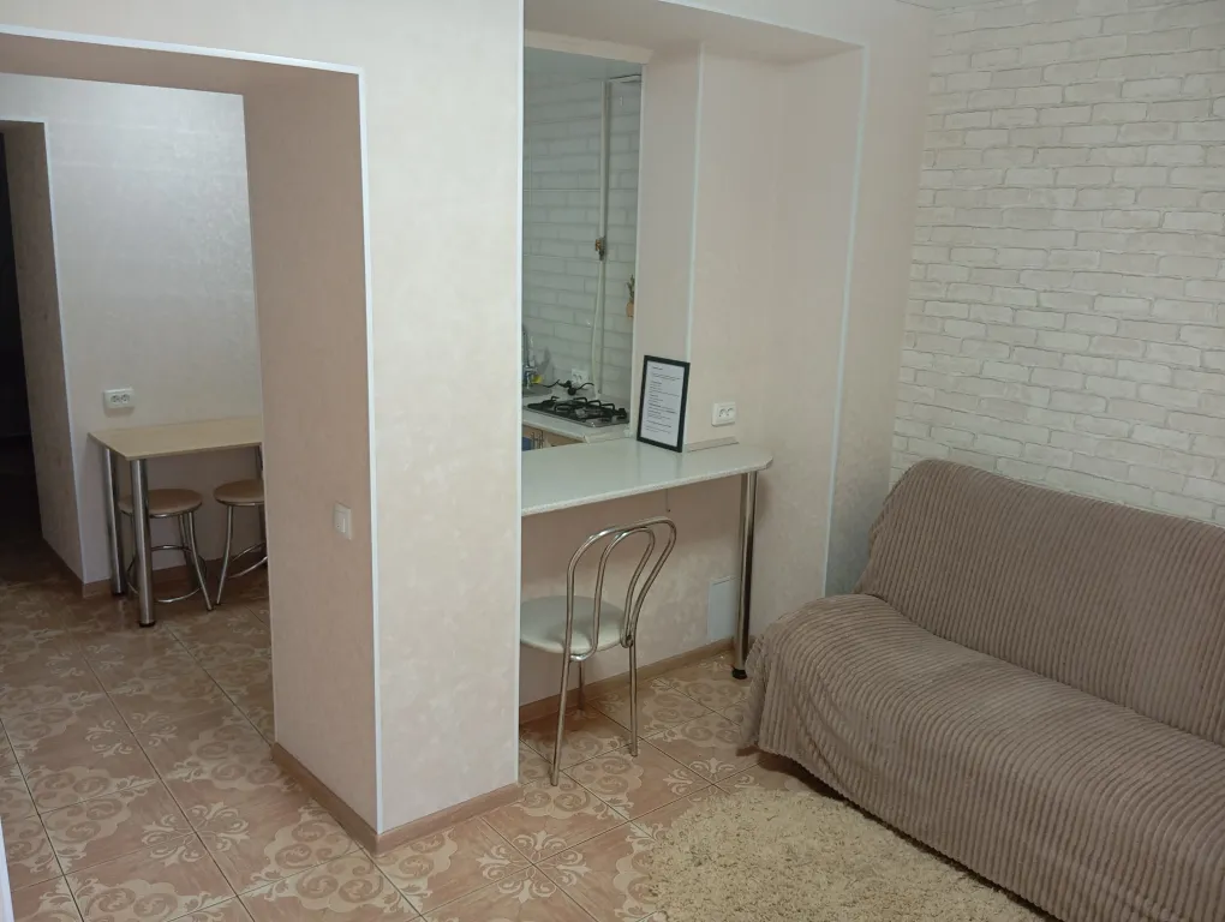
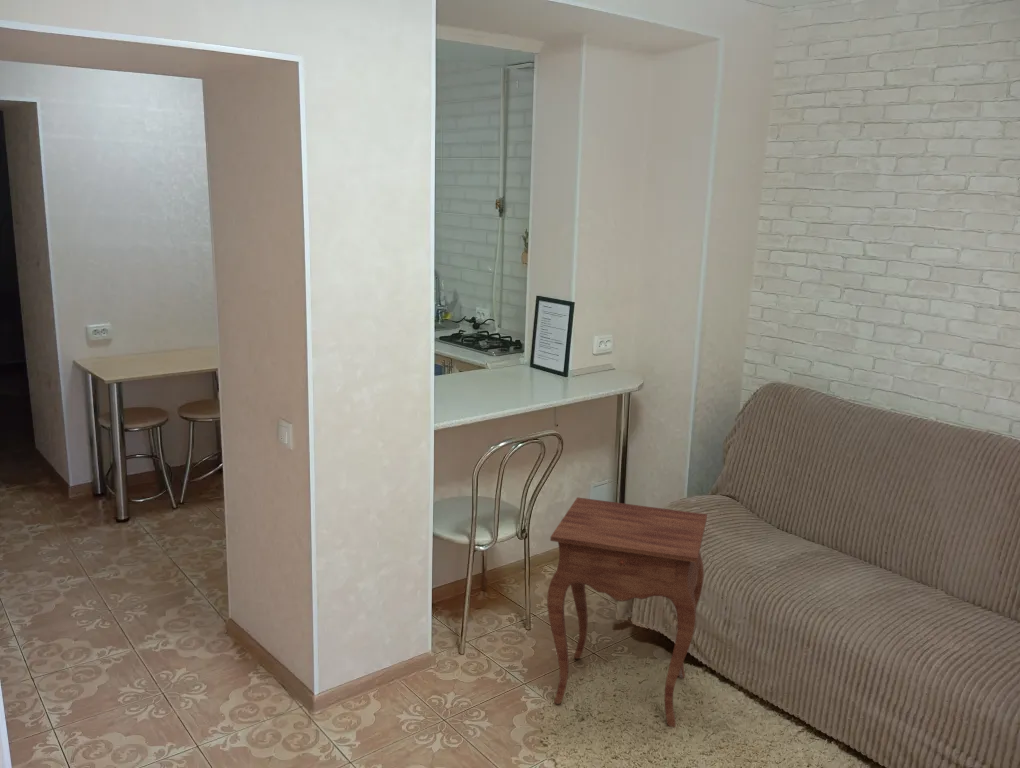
+ side table (626, 600)
